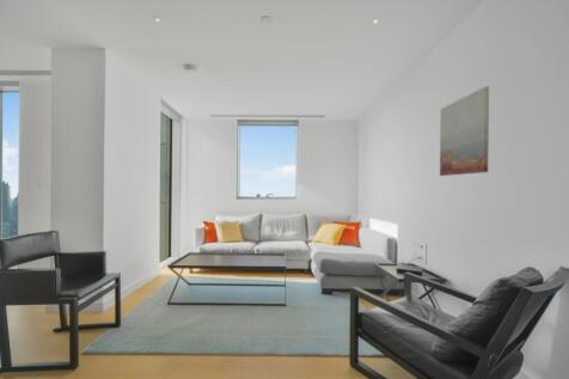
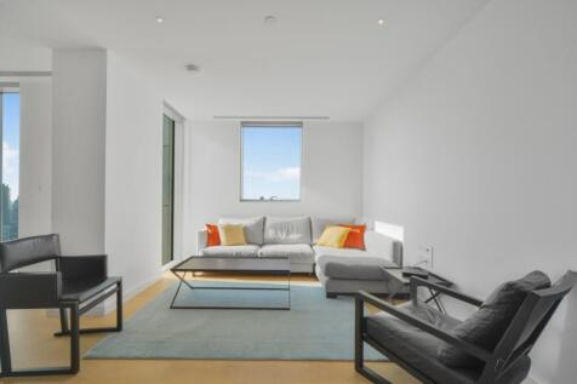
- wall art (461, 136)
